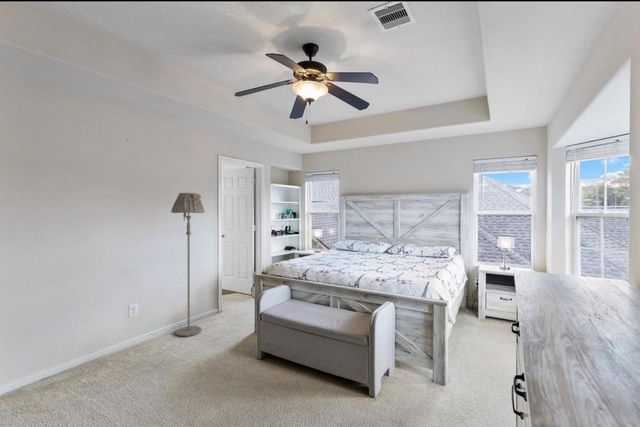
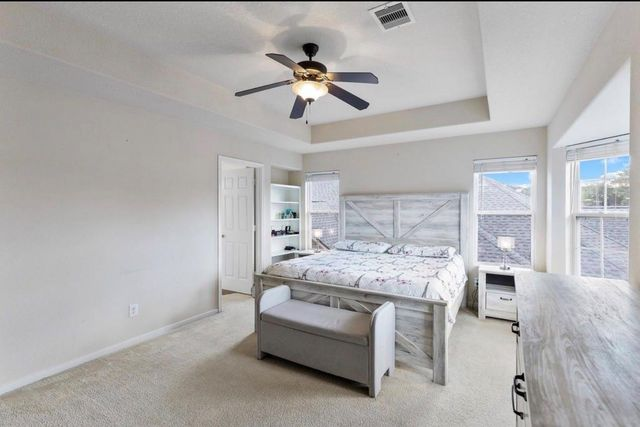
- floor lamp (188, 262)
